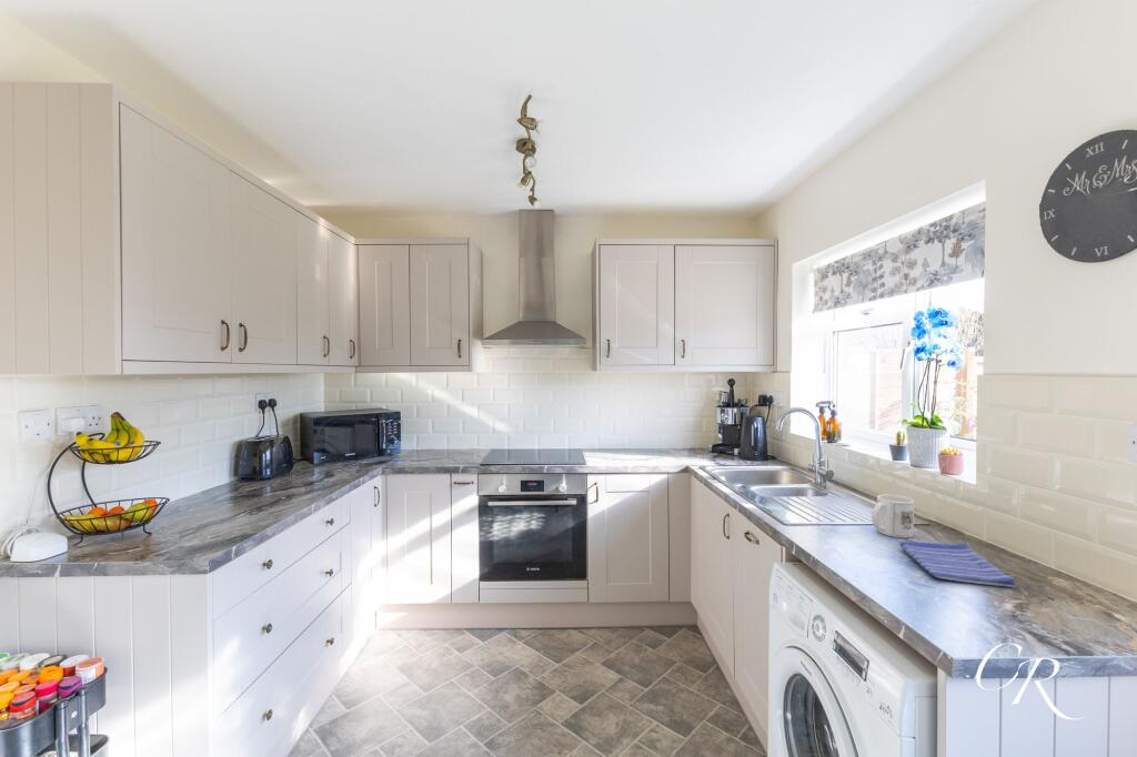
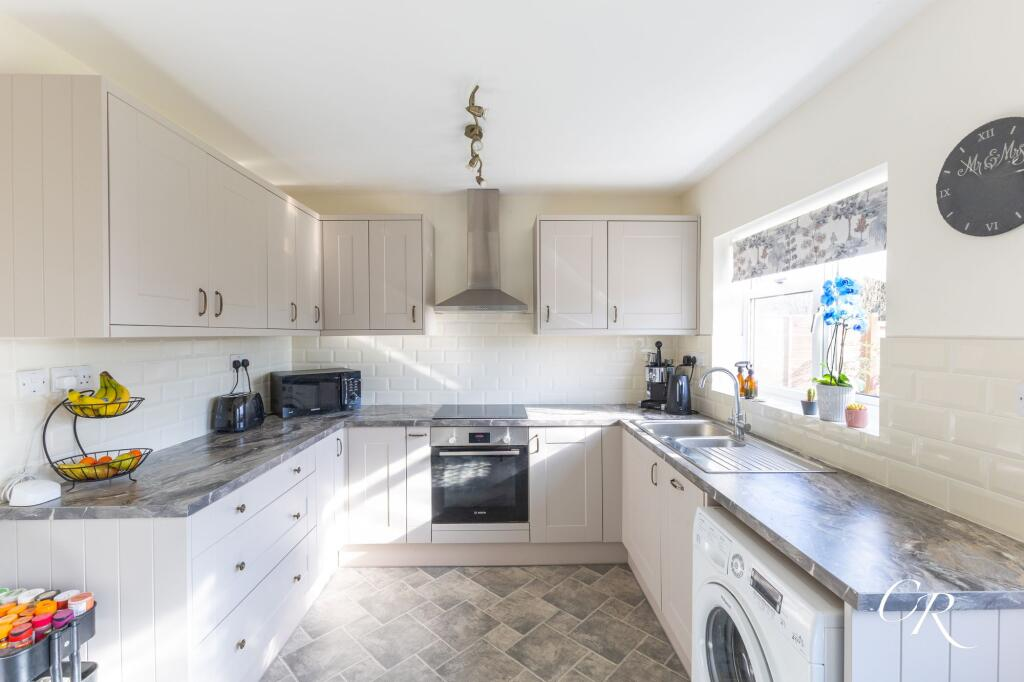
- mug (891, 515)
- dish towel (952, 559)
